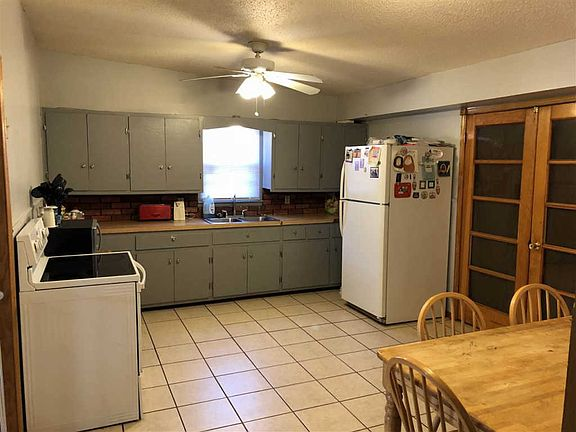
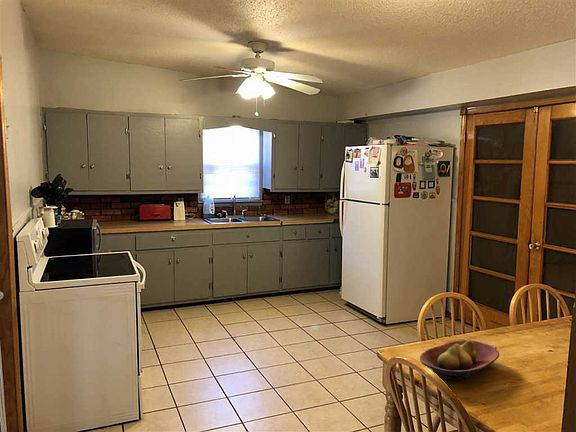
+ fruit bowl (460, 355)
